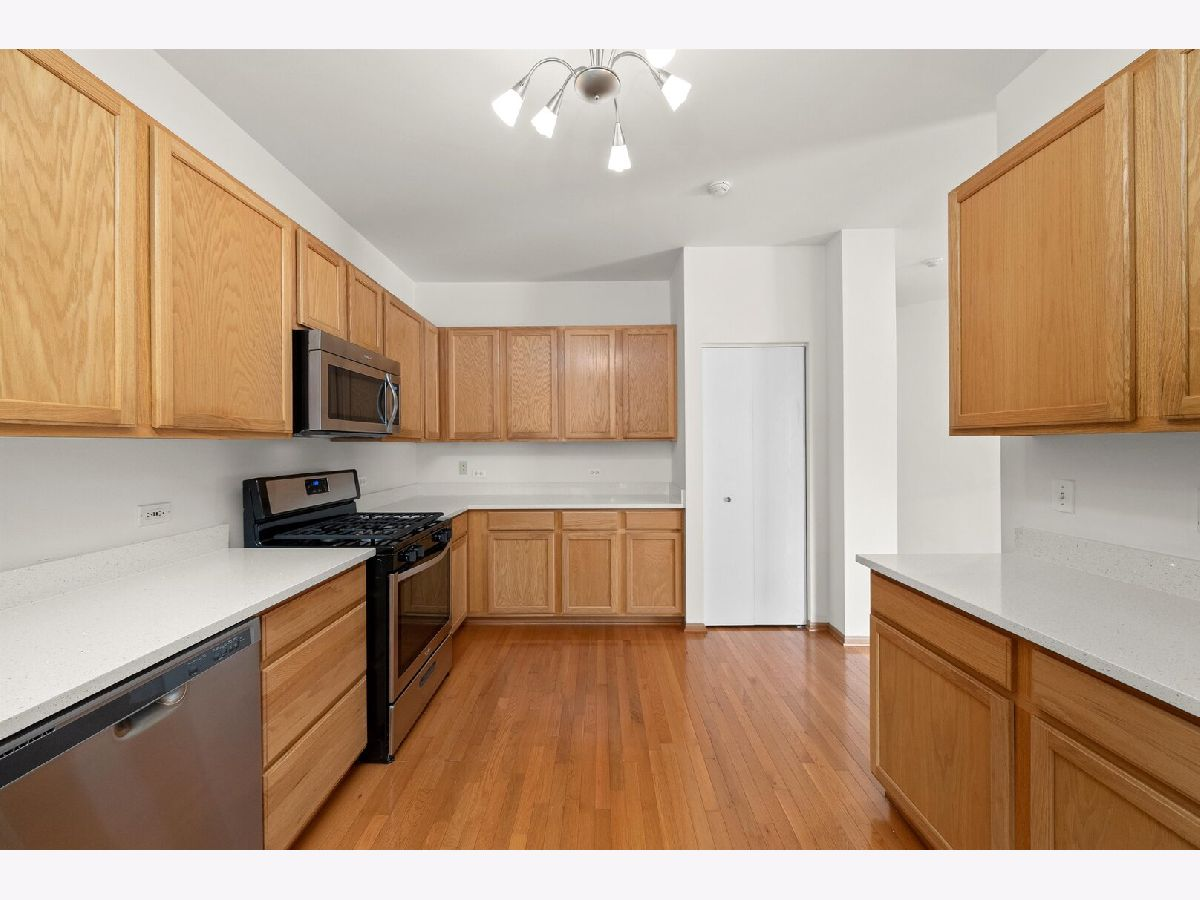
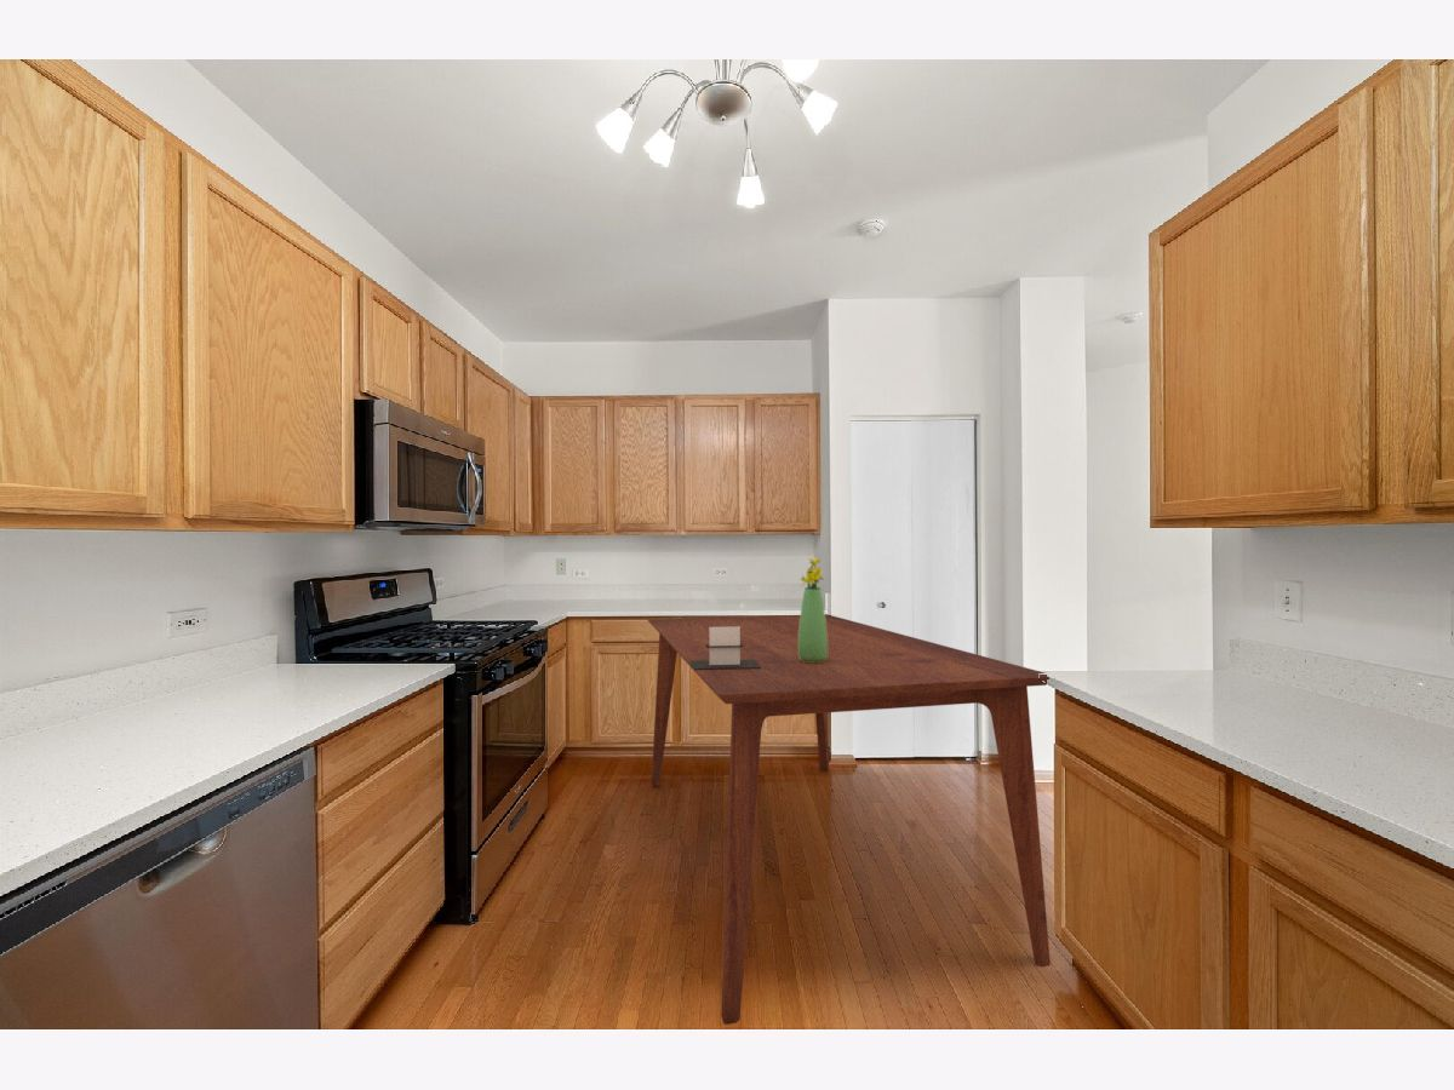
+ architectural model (725, 644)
+ dining table (818, 744)
+ bouquet (812, 608)
